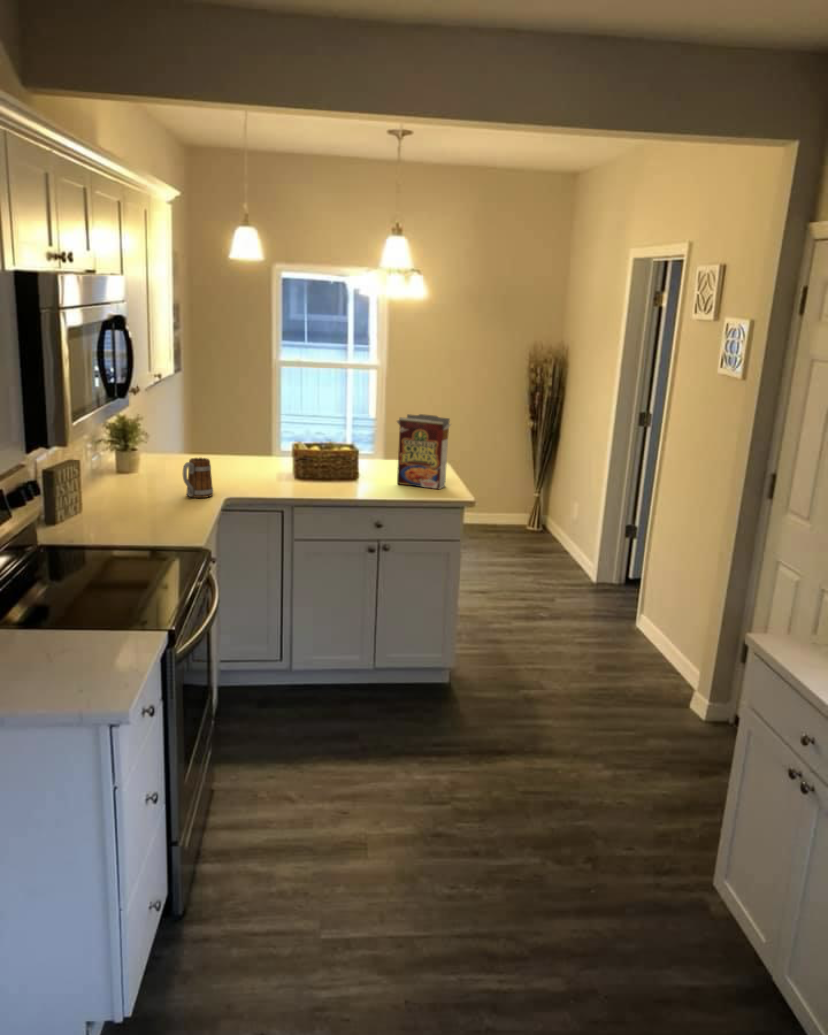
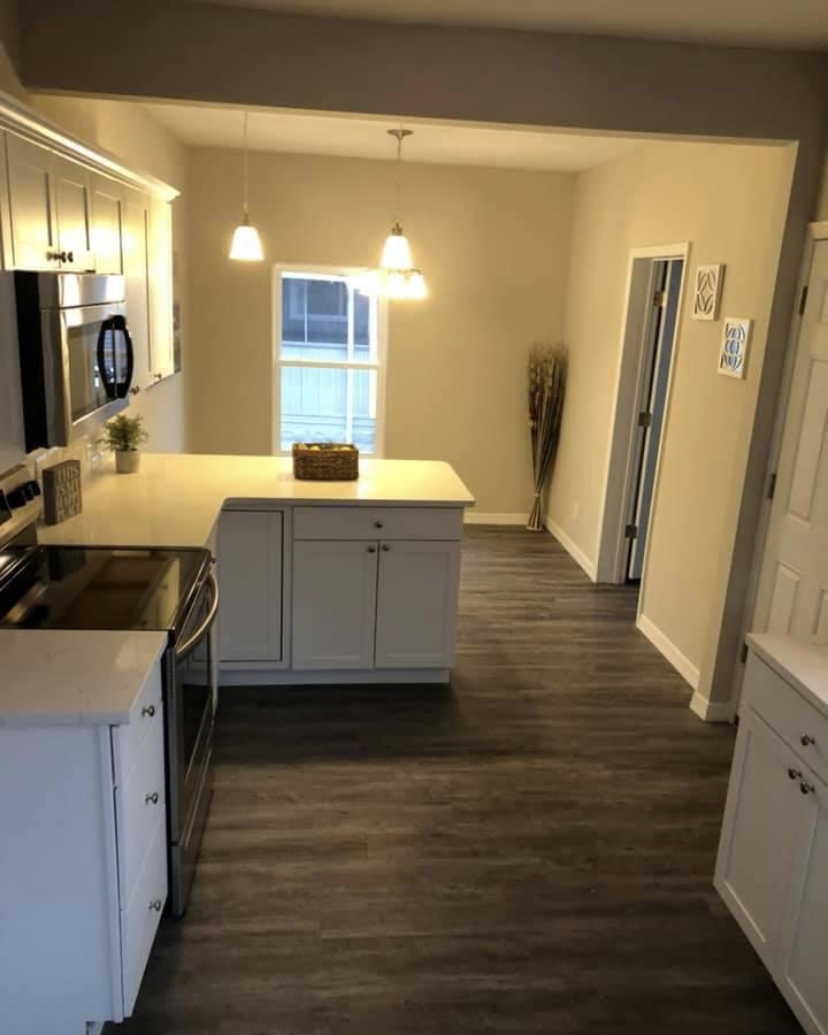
- cereal box (422, 450)
- mug (196, 478)
